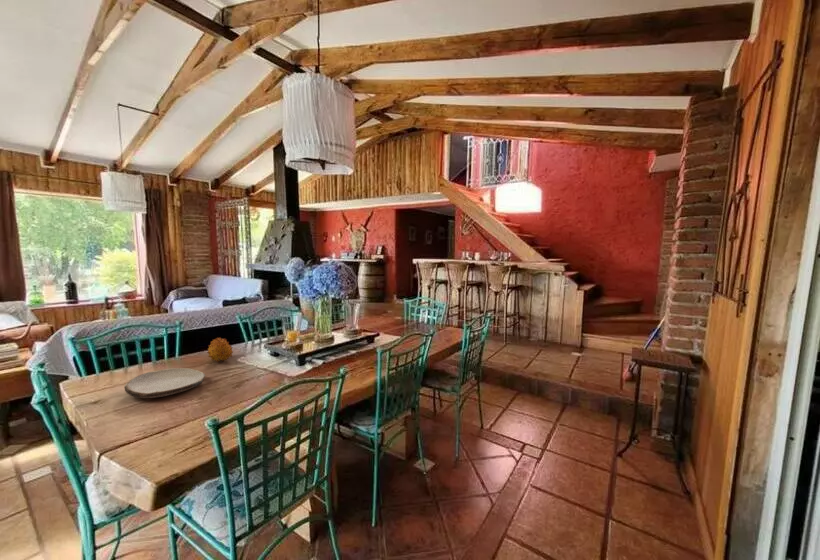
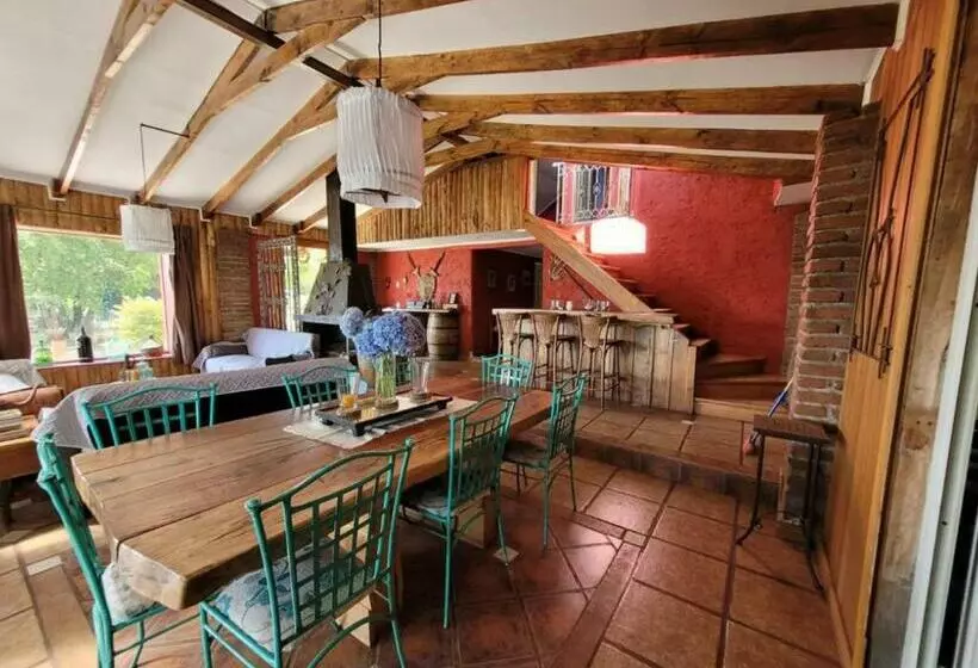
- plate (167, 382)
- fruit (219, 348)
